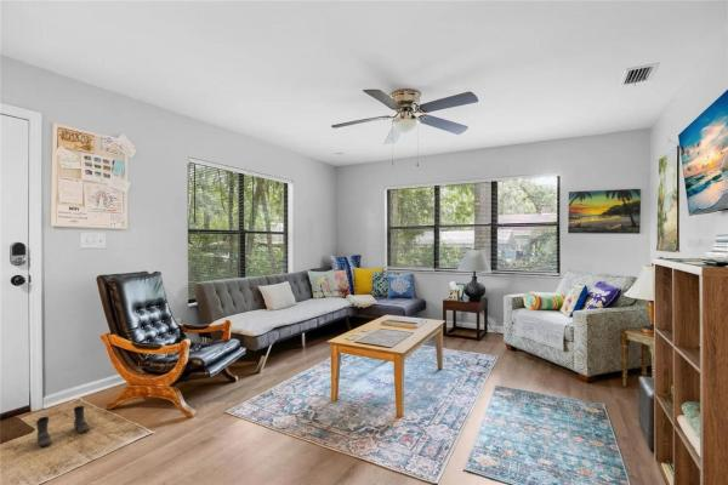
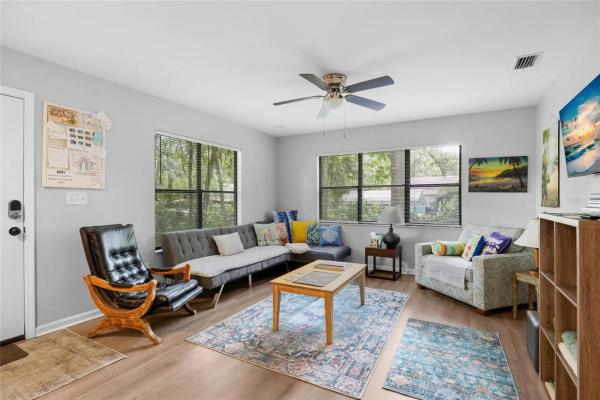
- boots (74, 424)
